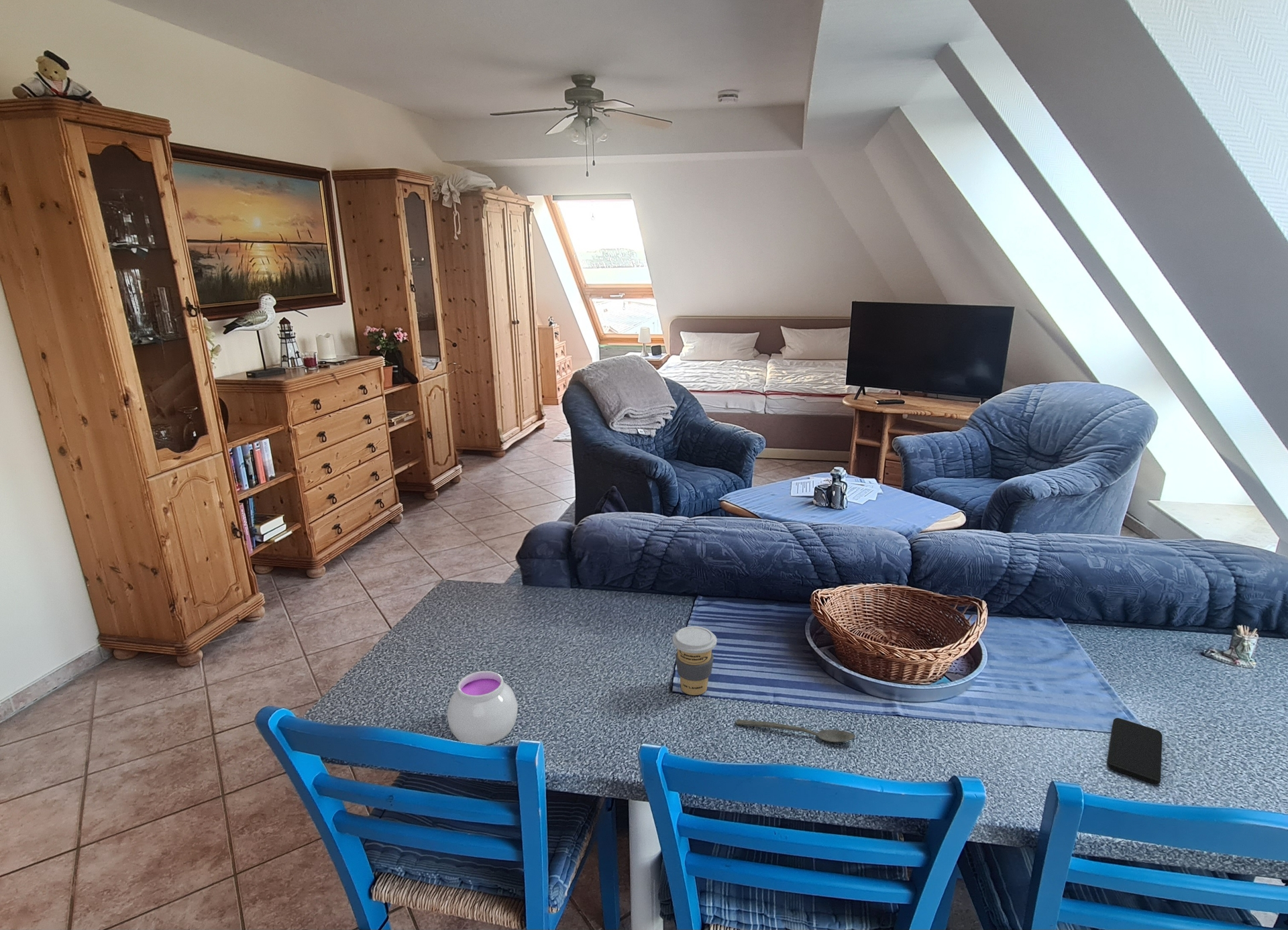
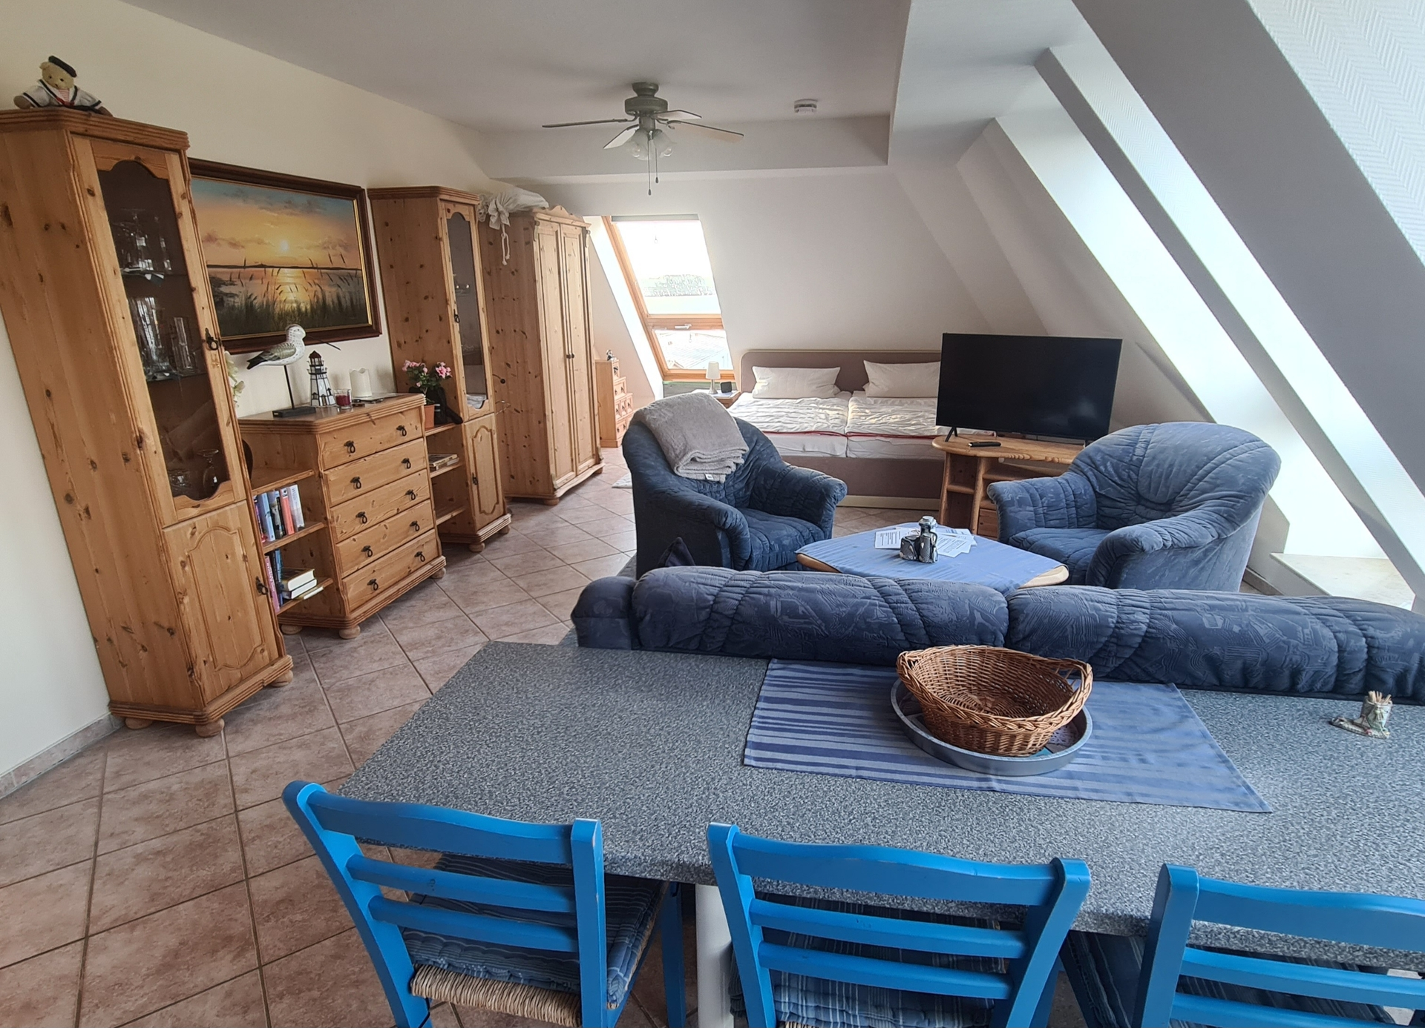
- smartphone (1135, 749)
- jar (482, 706)
- spoon (794, 729)
- coffee cup (694, 662)
